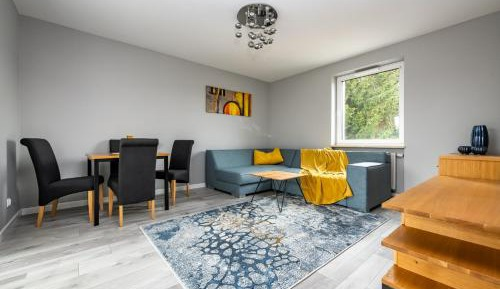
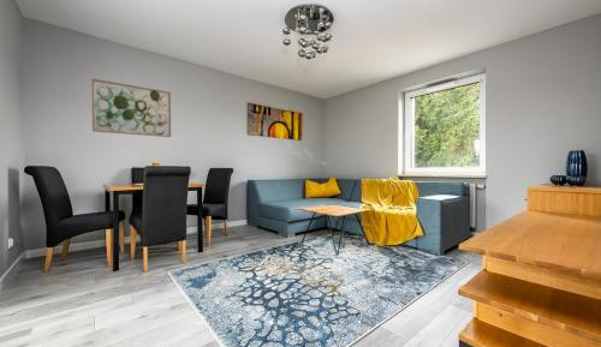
+ wall art (135, 109)
